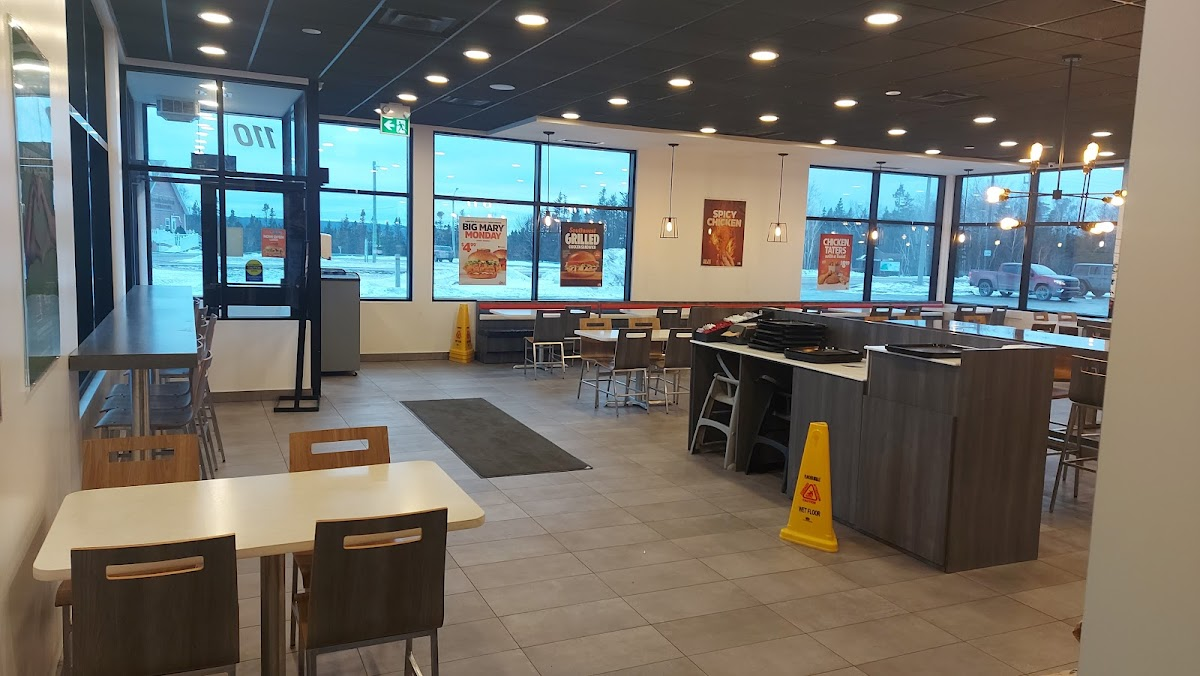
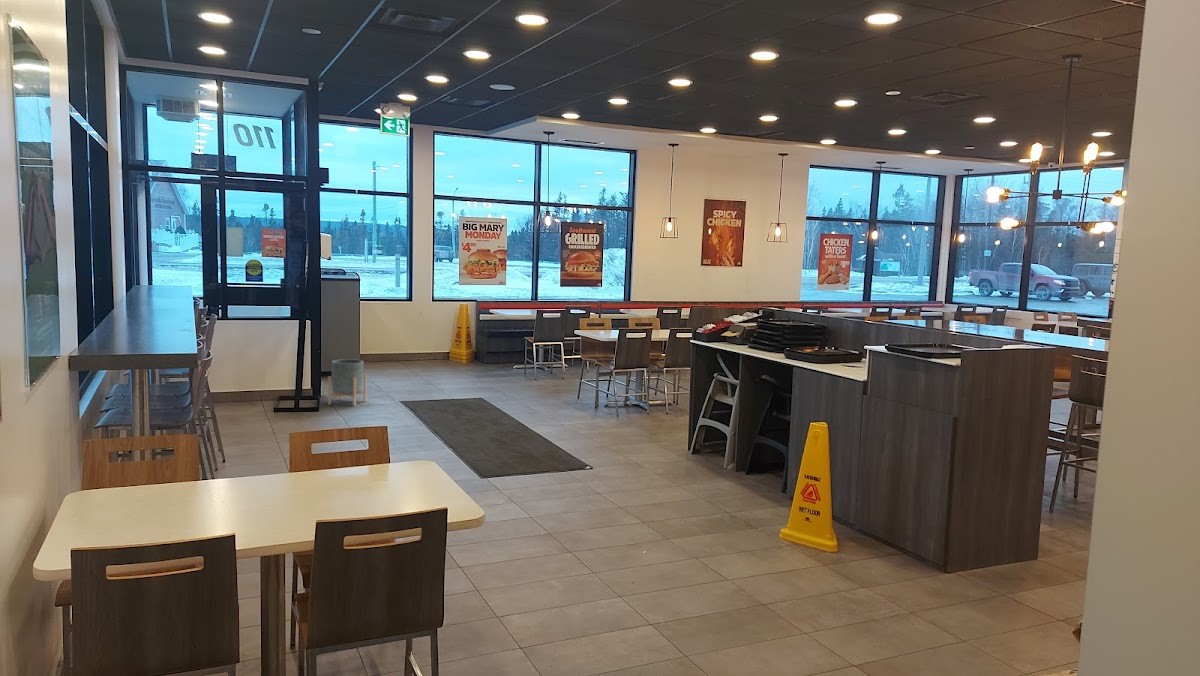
+ planter (347, 382)
